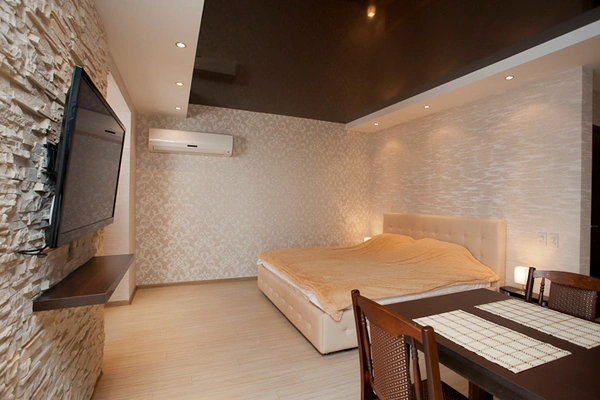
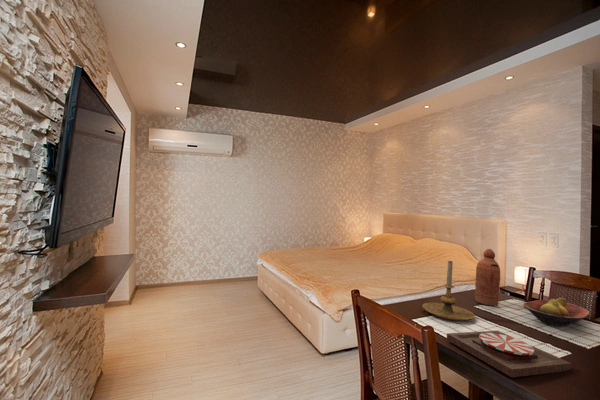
+ bottle (487, 275)
+ fruit bowl (555, 308)
+ plate (503, 348)
+ candle holder (448, 286)
